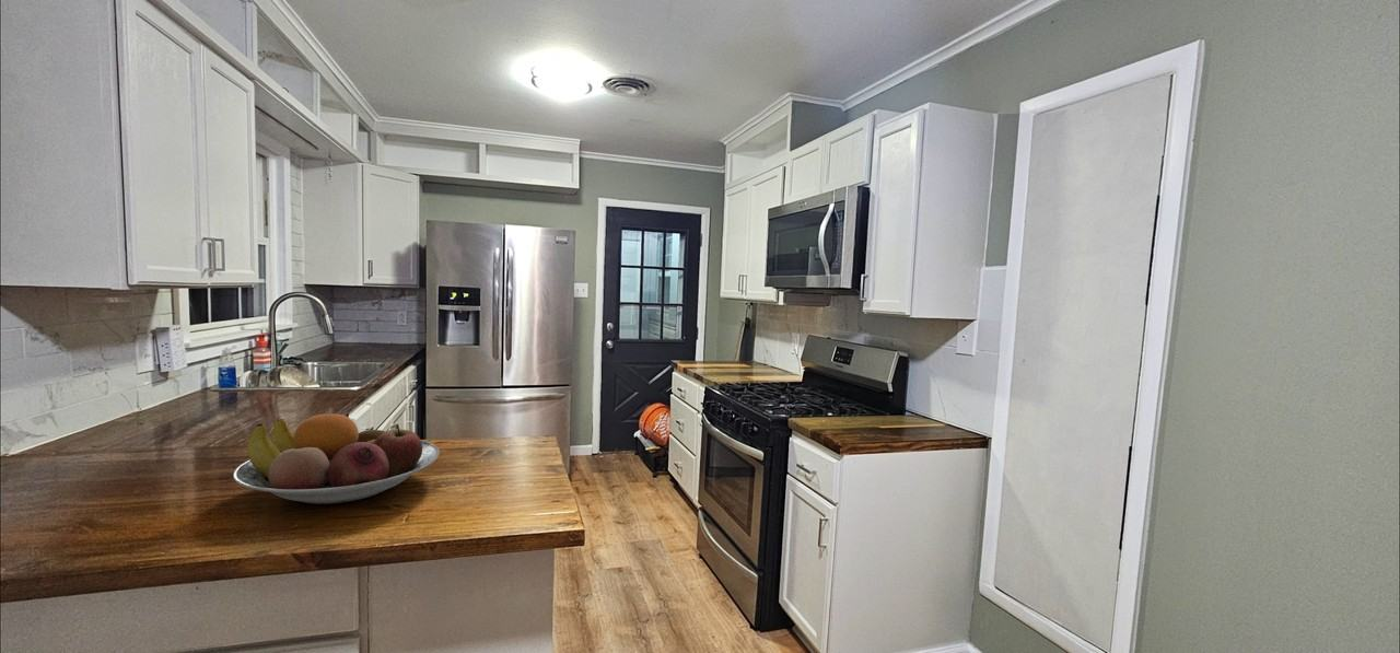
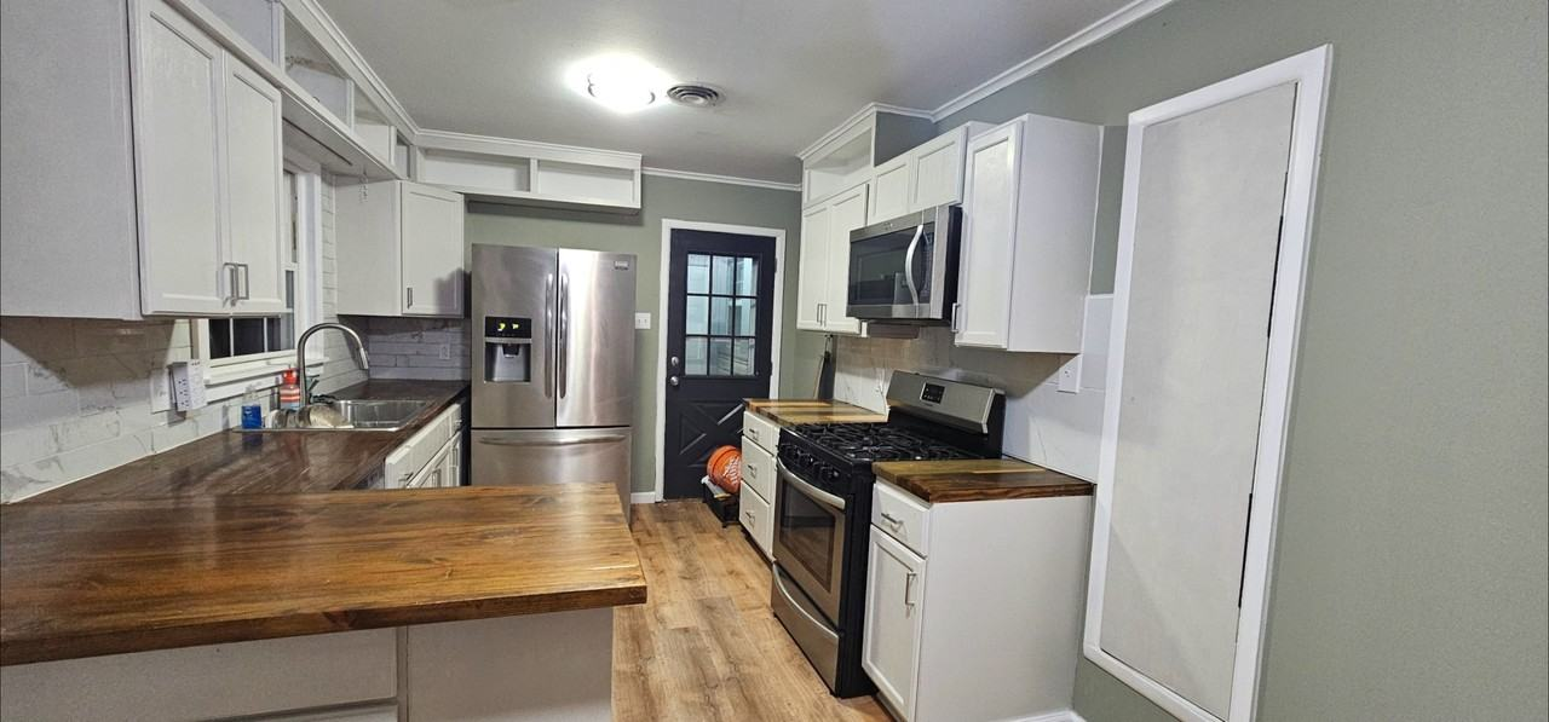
- fruit bowl (345, 452)
